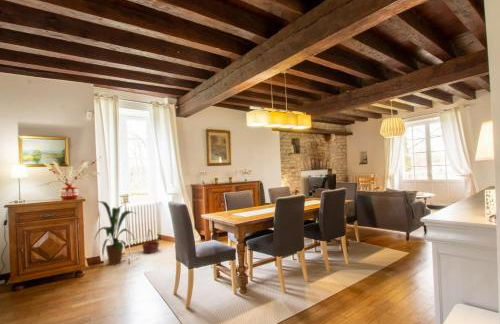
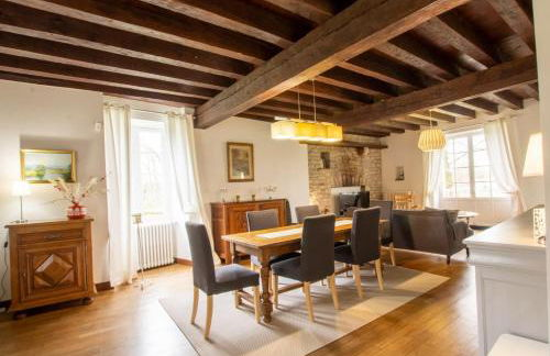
- house plant (118, 230)
- basket (152, 240)
